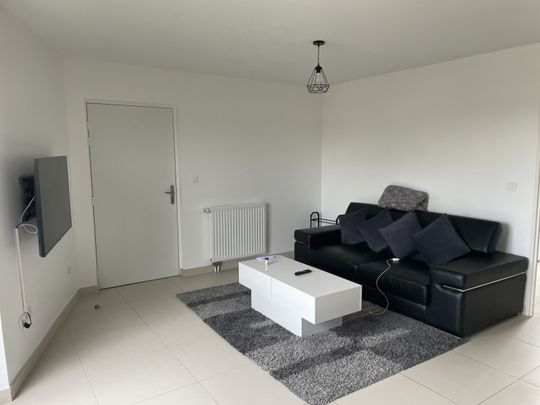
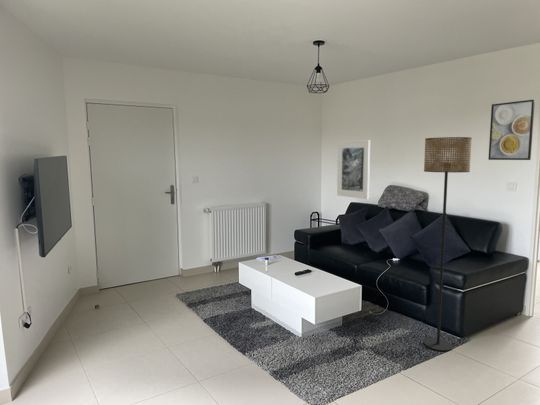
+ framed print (352, 169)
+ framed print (510, 131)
+ floor lamp (442, 244)
